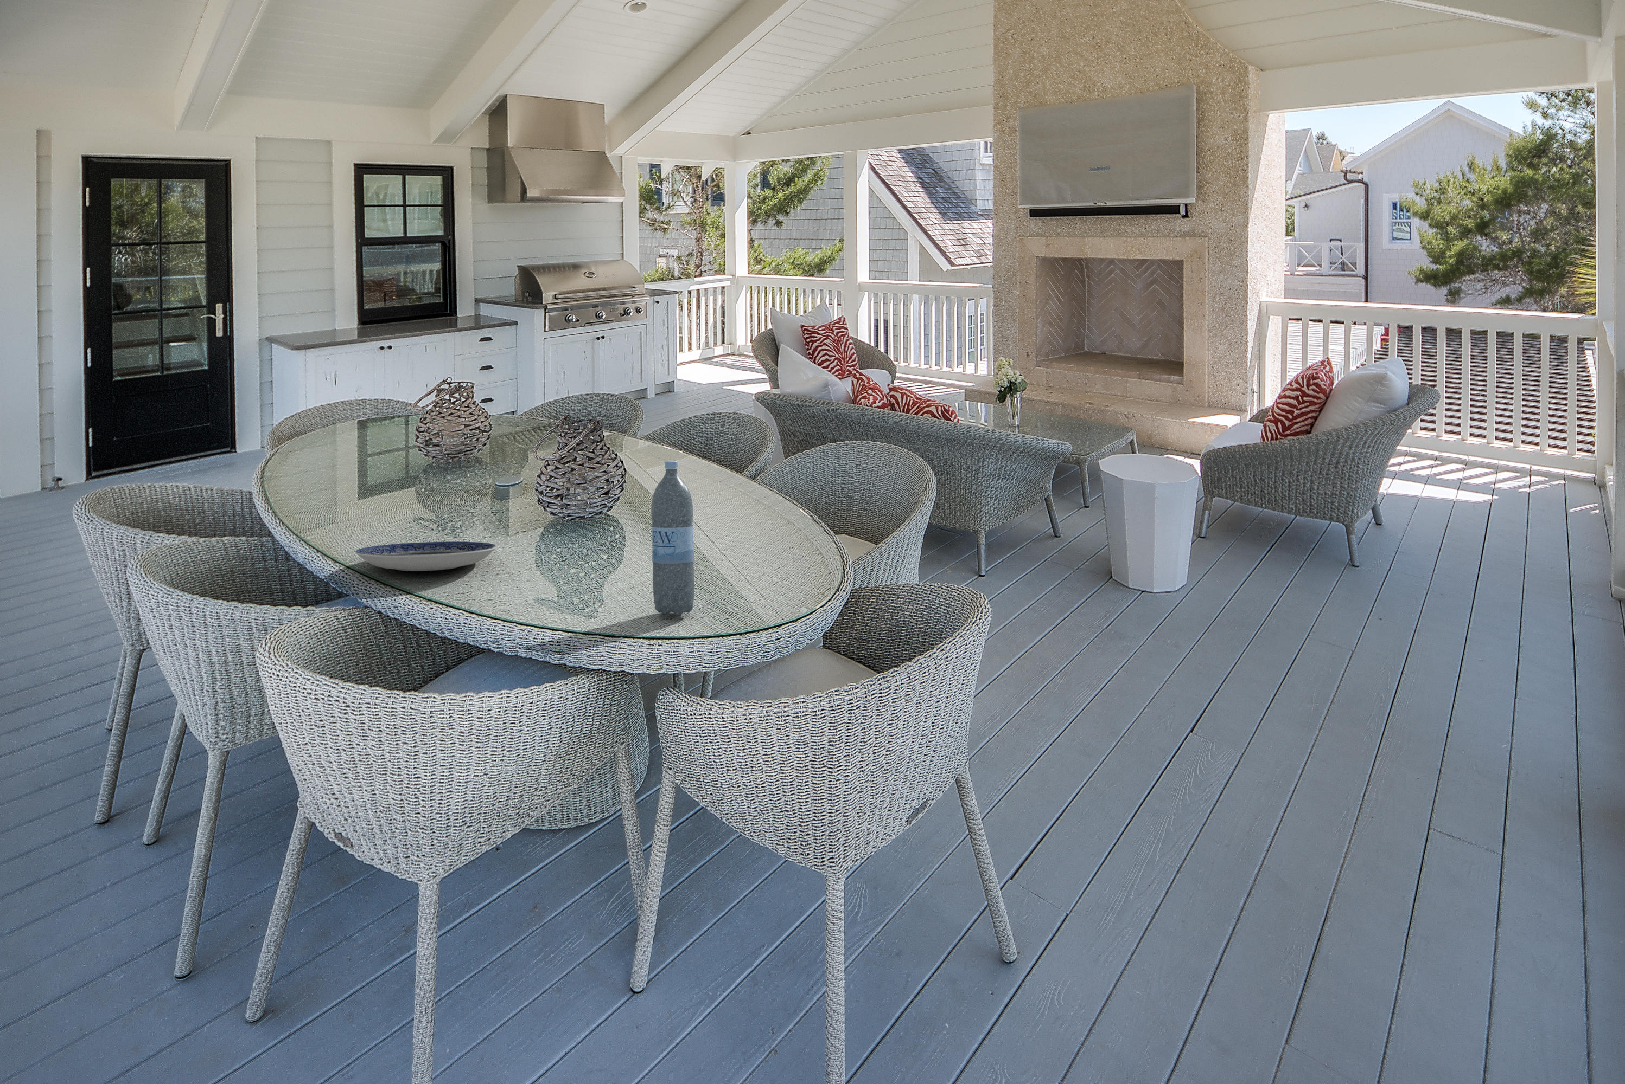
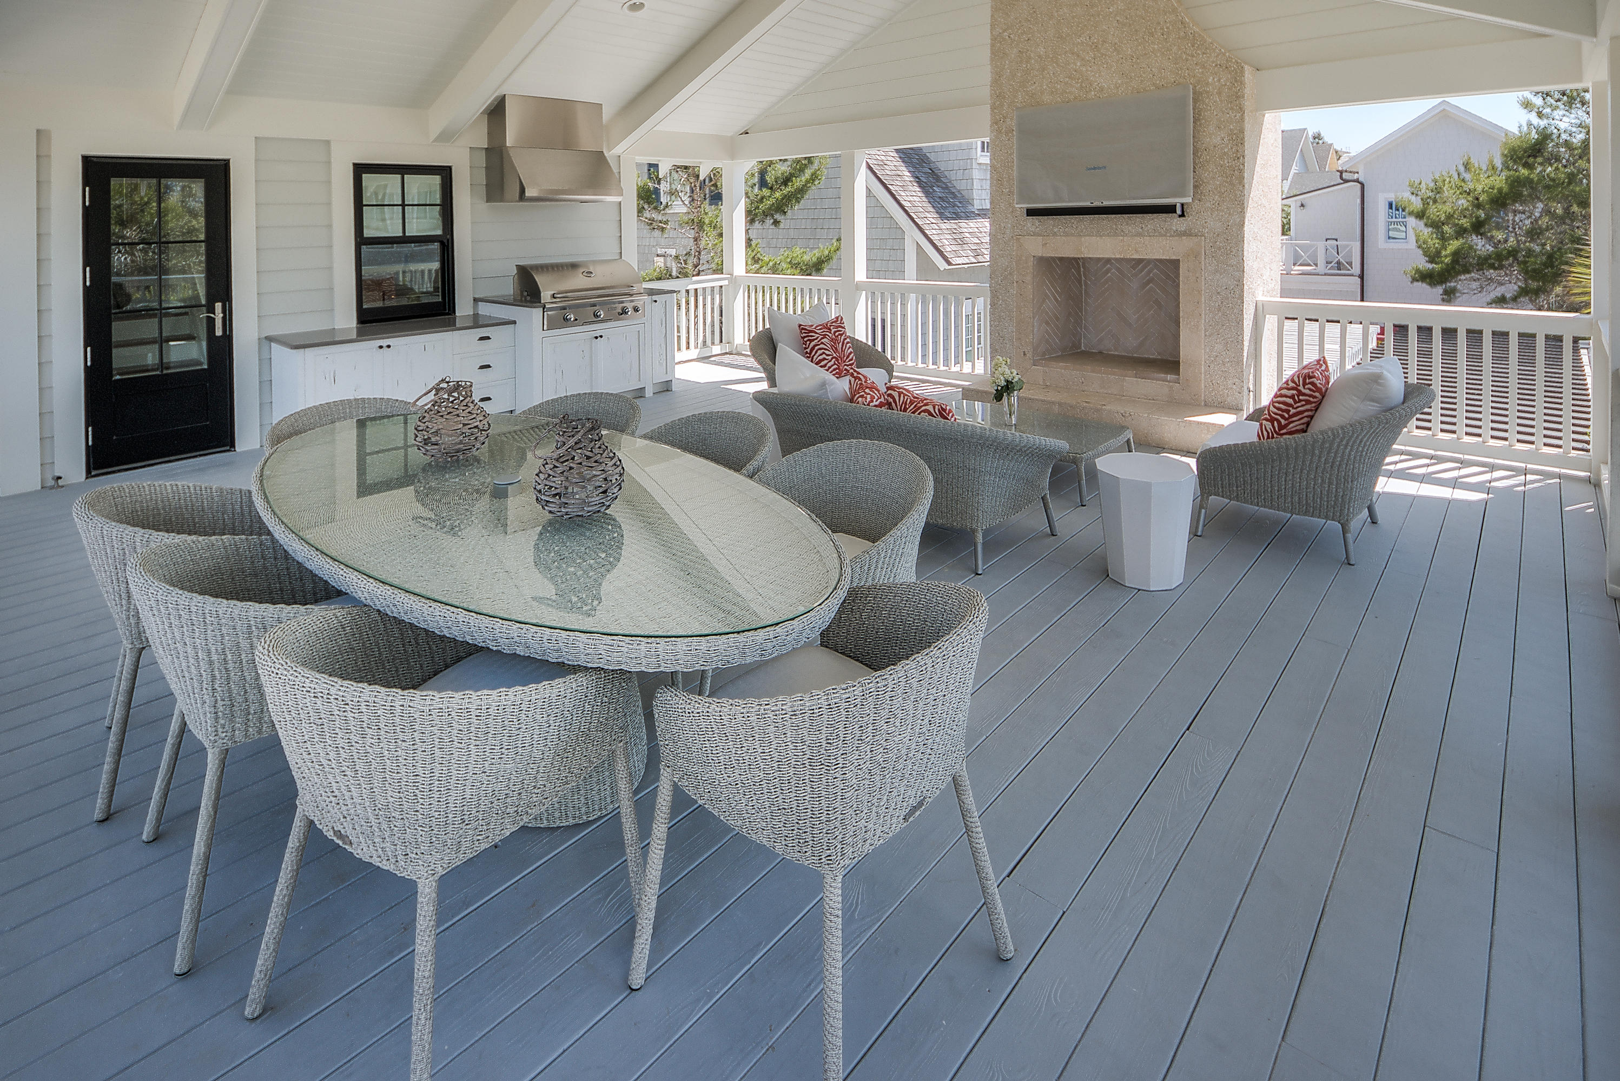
- water bottle (672, 538)
- plate (427, 558)
